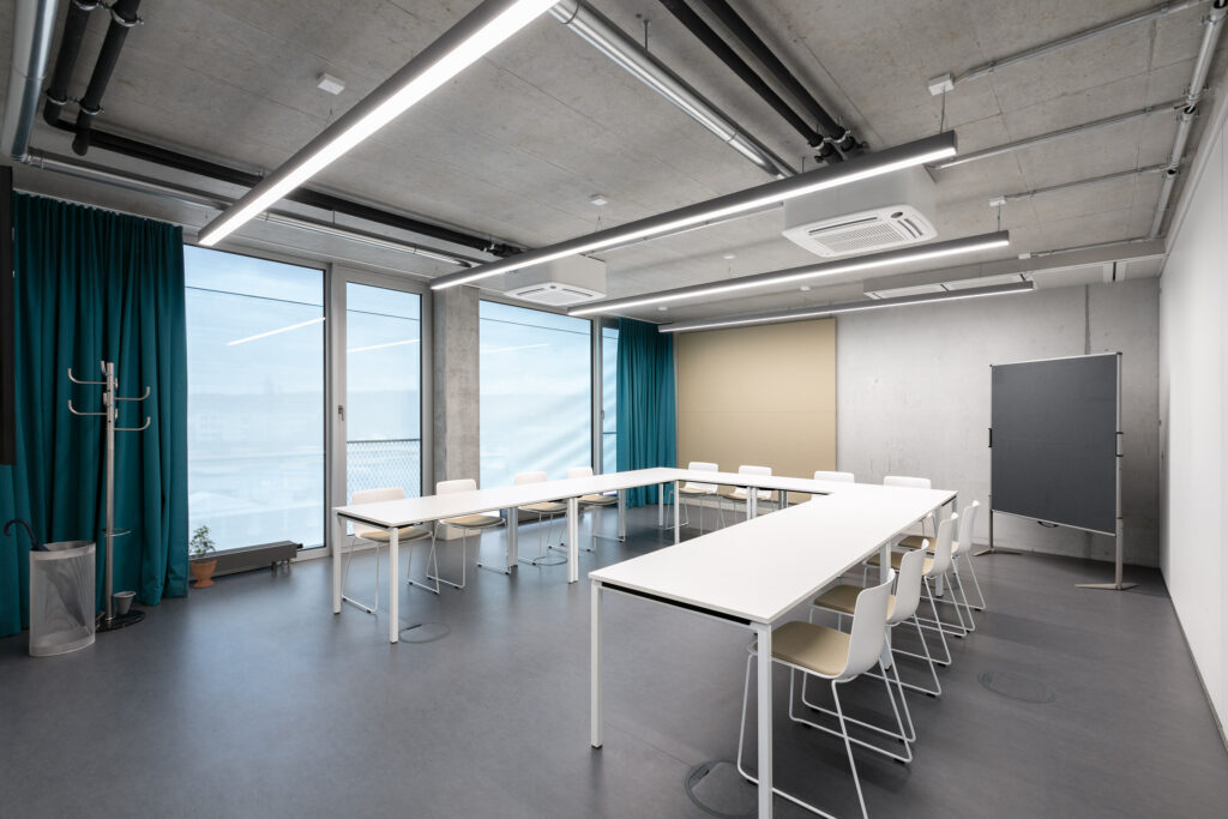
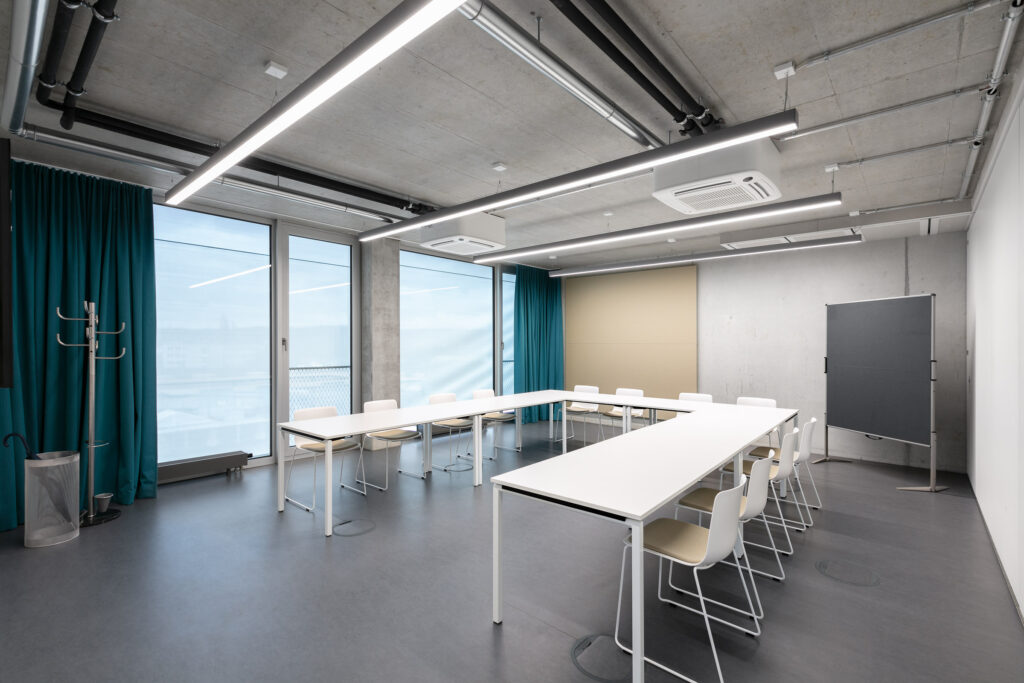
- potted plant (200, 555)
